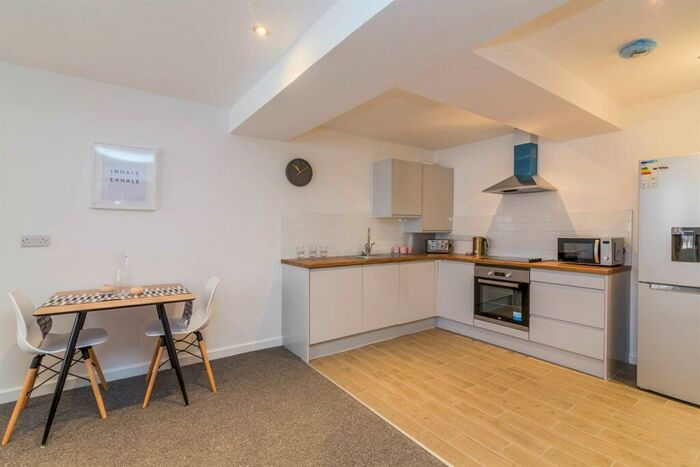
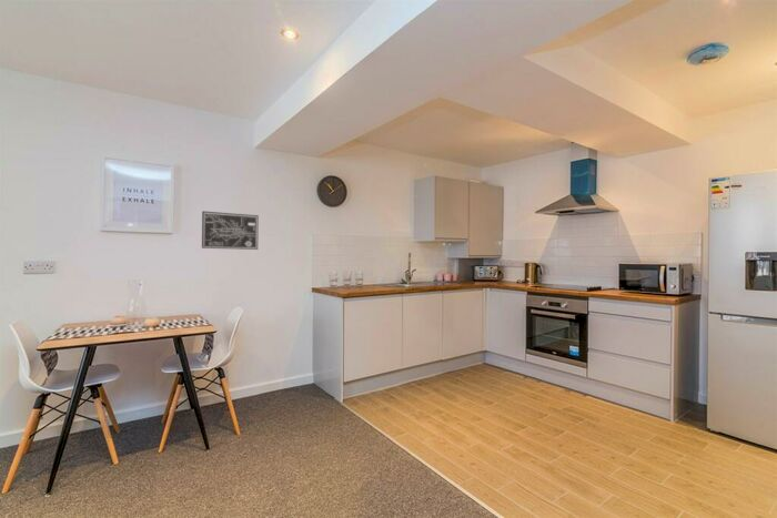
+ wall art (231, 231)
